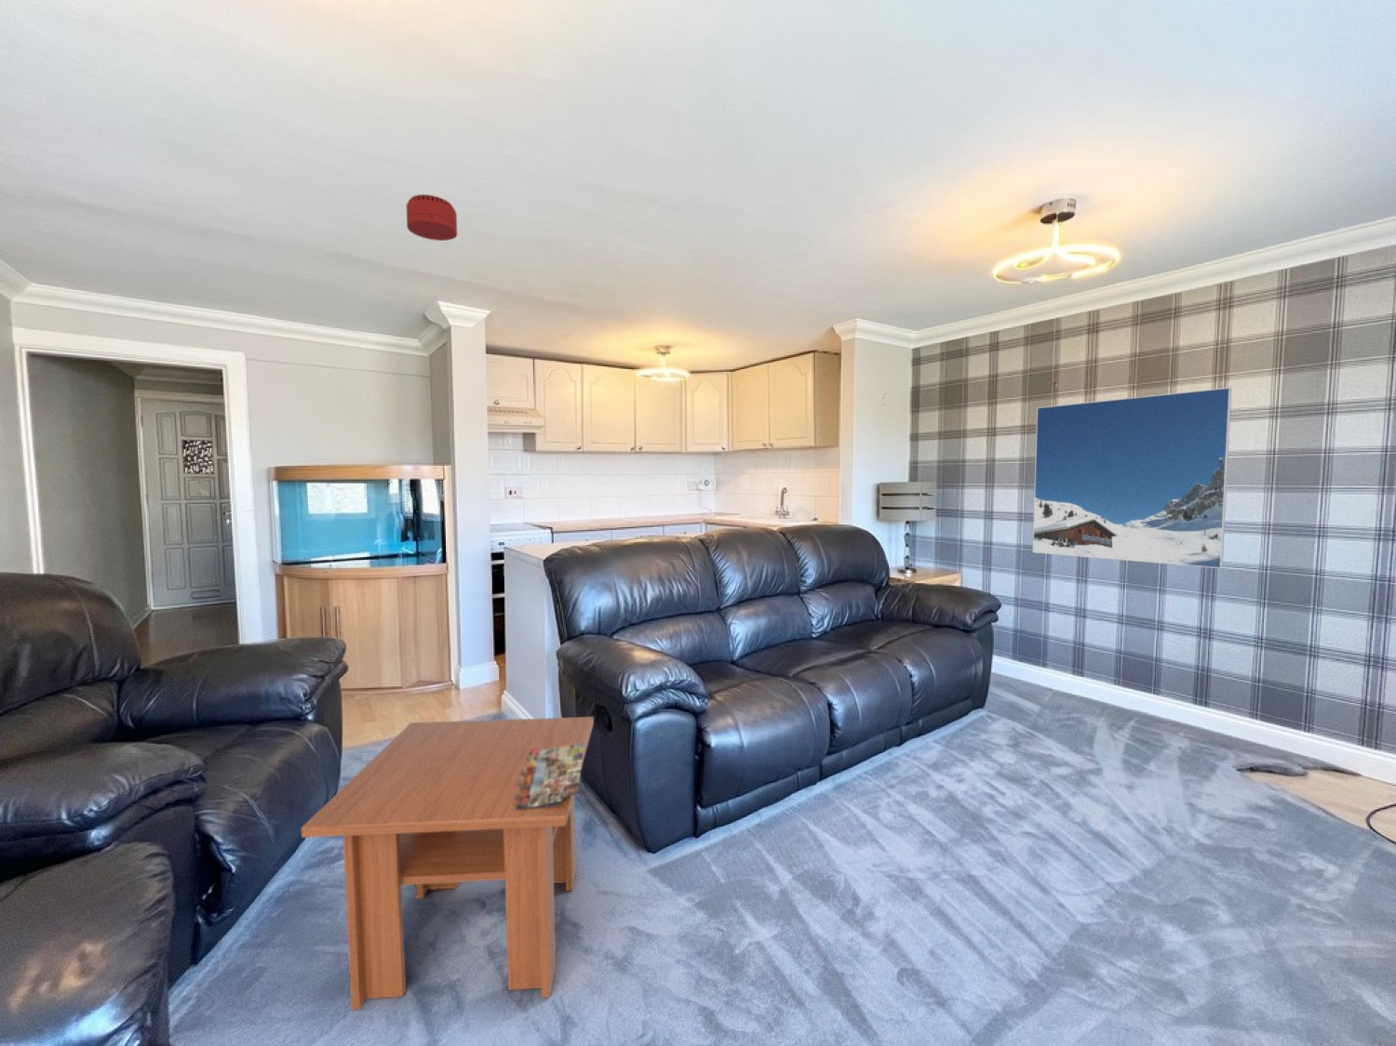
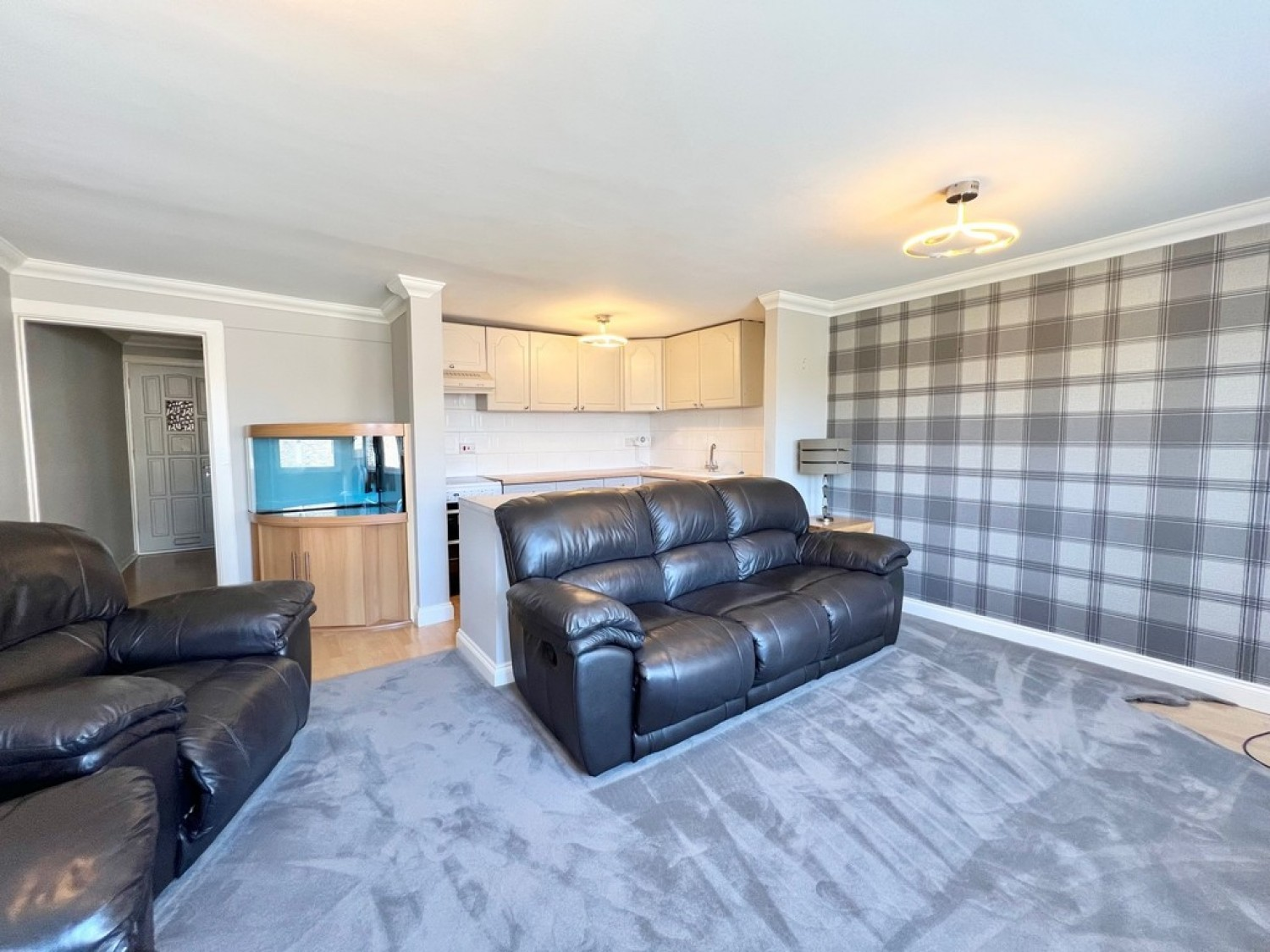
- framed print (1120, 480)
- magazine (550, 769)
- smoke detector (432, 216)
- coffee table (477, 846)
